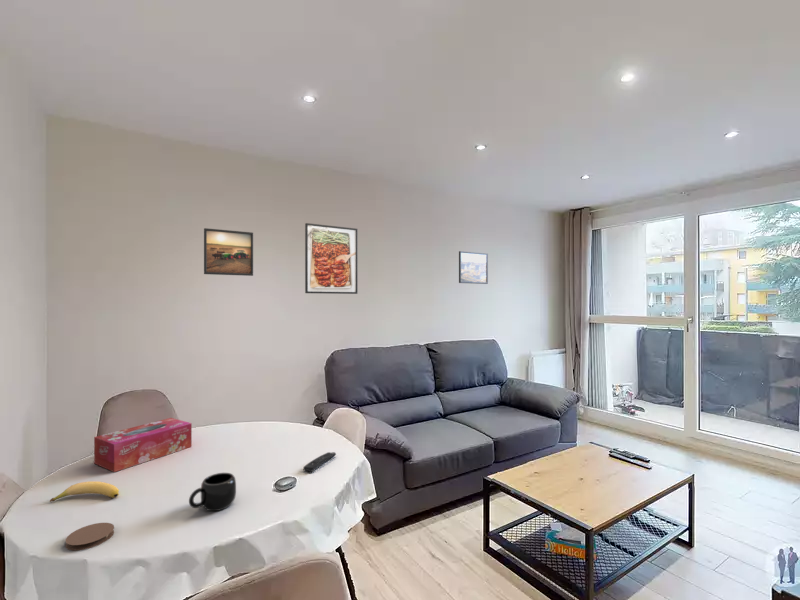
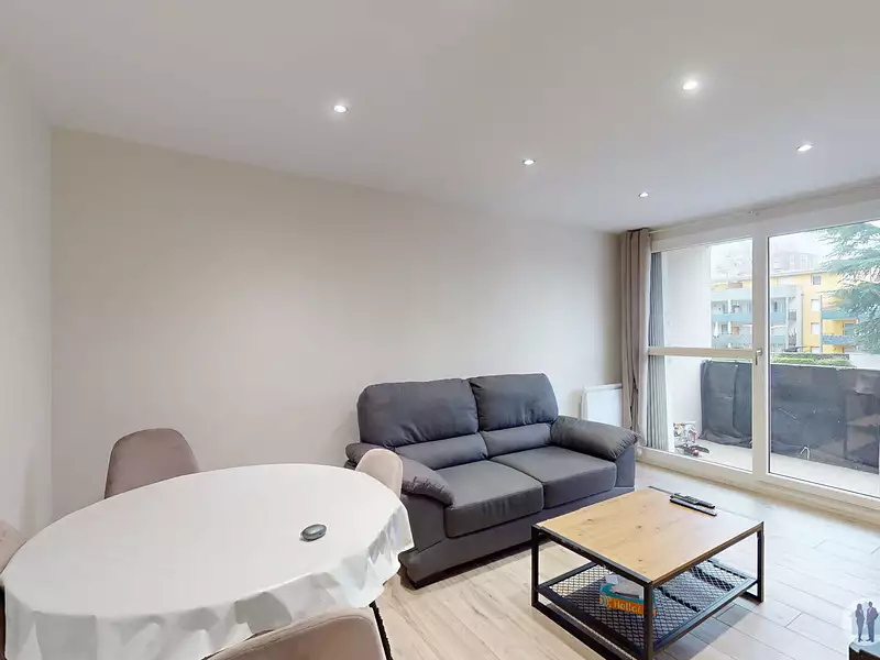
- banana (89, 491)
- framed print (332, 259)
- coaster (90, 535)
- mug (214, 492)
- remote control (321, 460)
- tissue box (145, 442)
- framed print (473, 267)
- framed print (229, 252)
